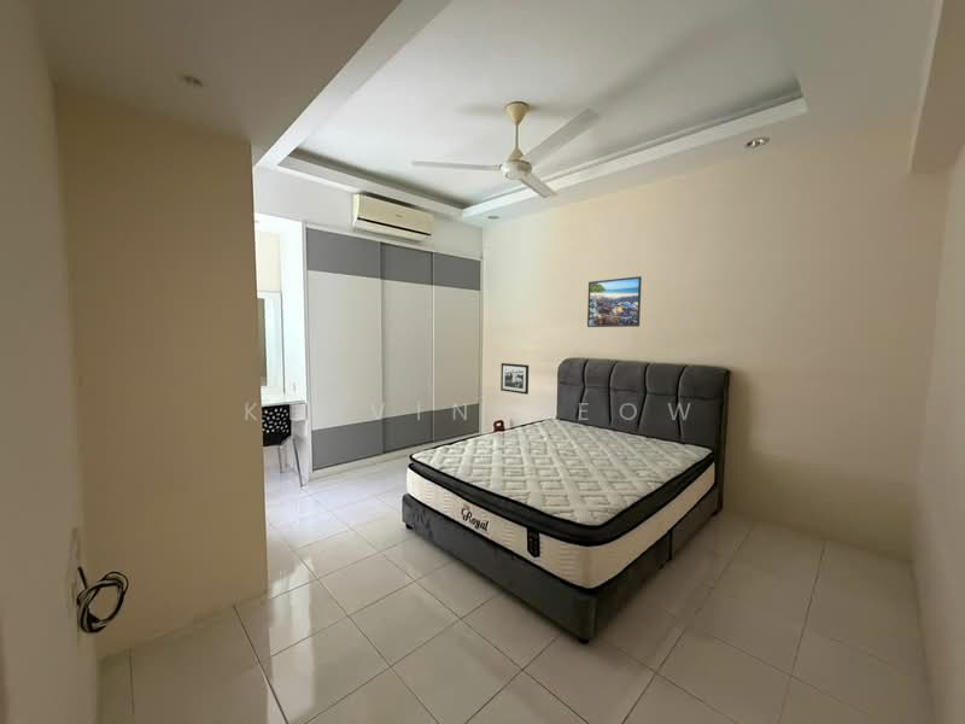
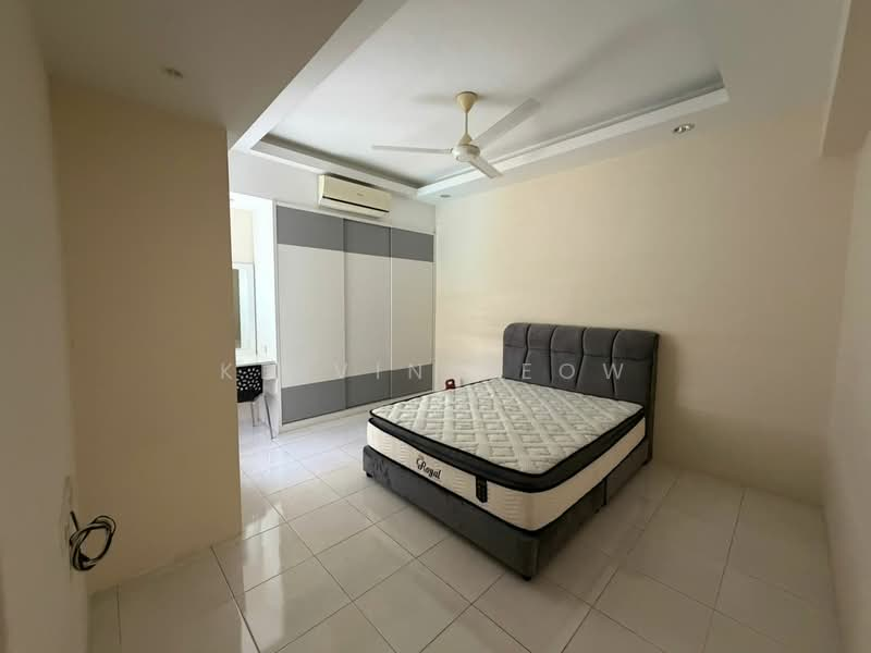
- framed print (613, 303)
- picture frame (514, 378)
